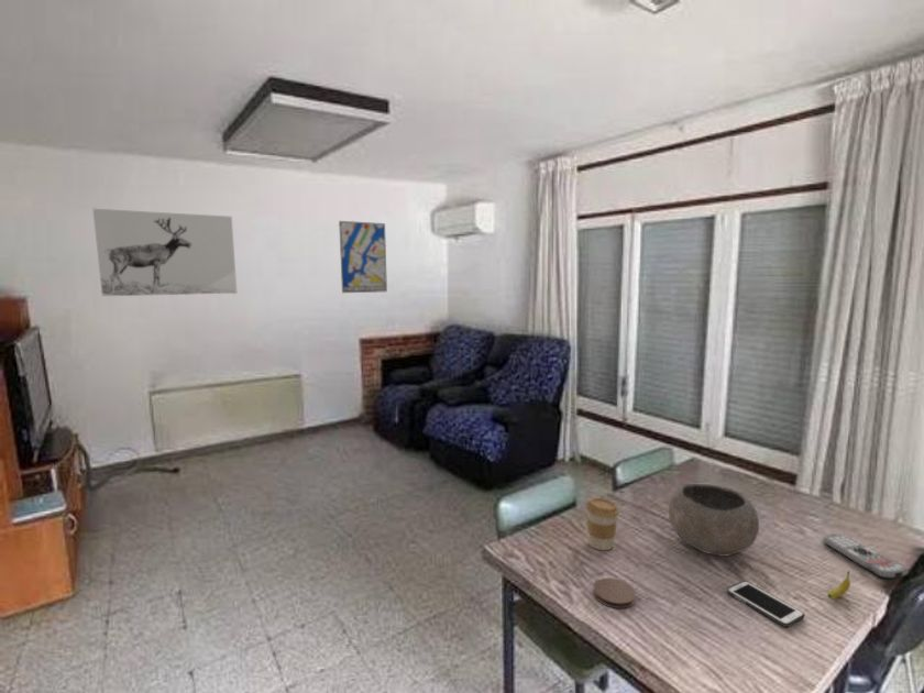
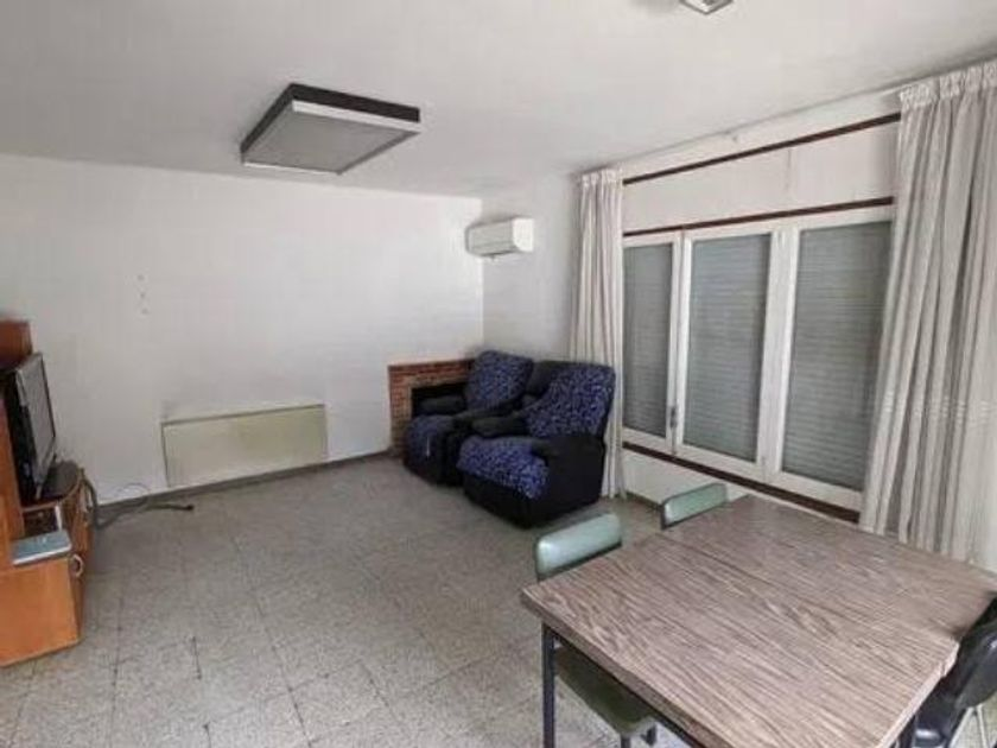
- wall art (169, 254)
- coffee cup (602, 522)
- fruit (838, 586)
- coaster (614, 592)
- wall art (363, 257)
- cell phone (763, 602)
- bowl (713, 519)
- remote control (860, 554)
